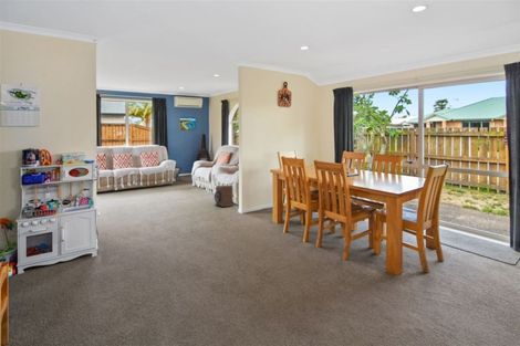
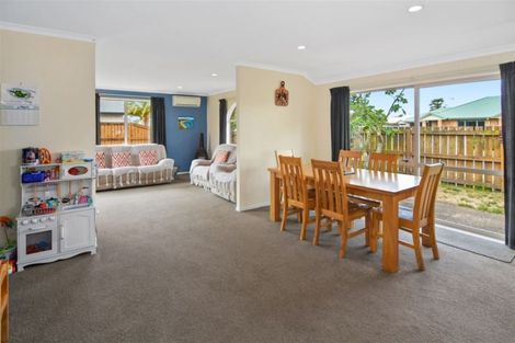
- speaker (222, 196)
